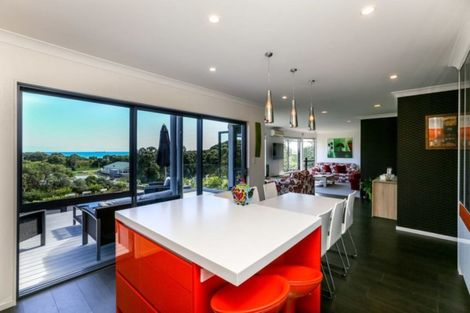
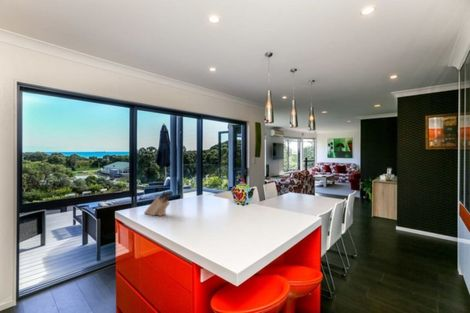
+ knife block (158, 202)
